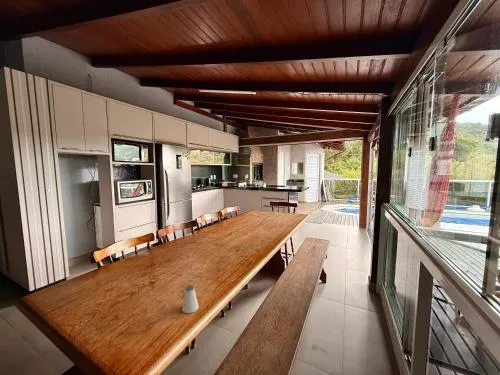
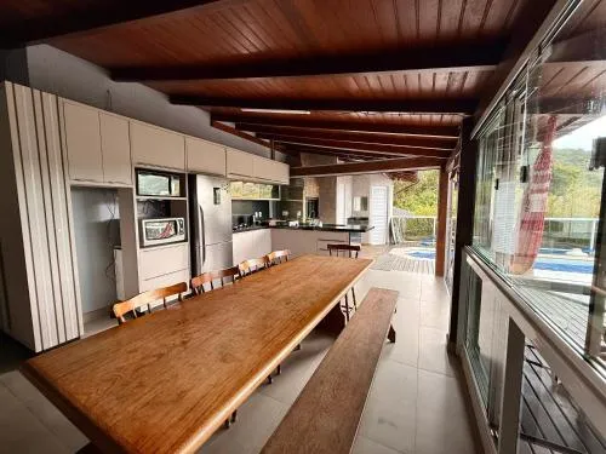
- saltshaker (190, 297)
